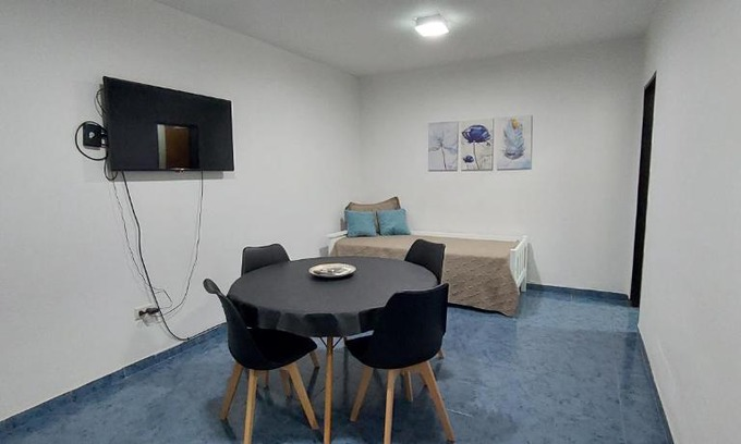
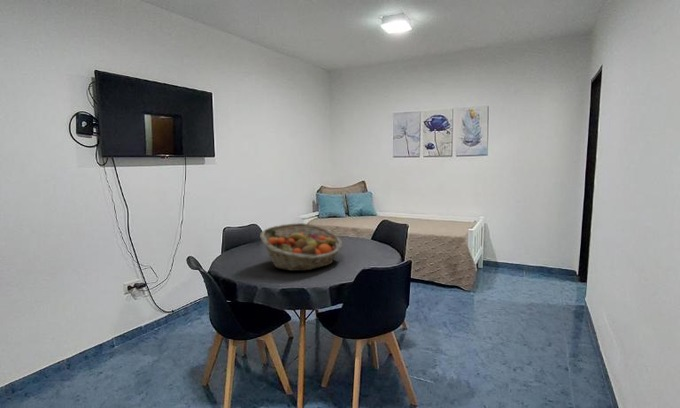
+ fruit basket (302, 245)
